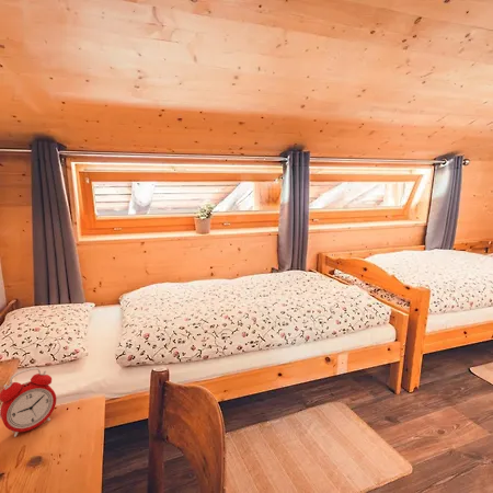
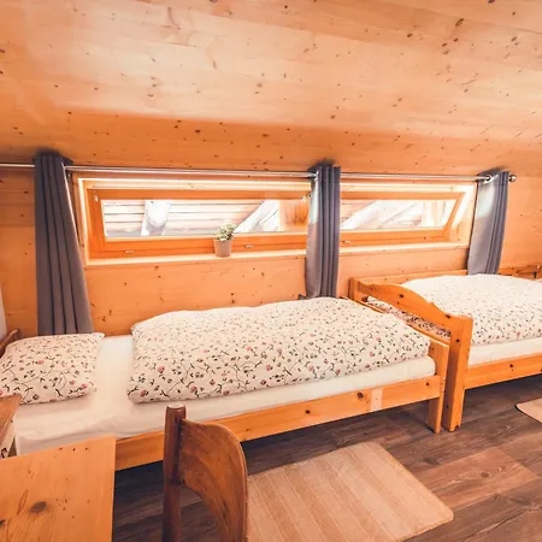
- alarm clock (27, 398)
